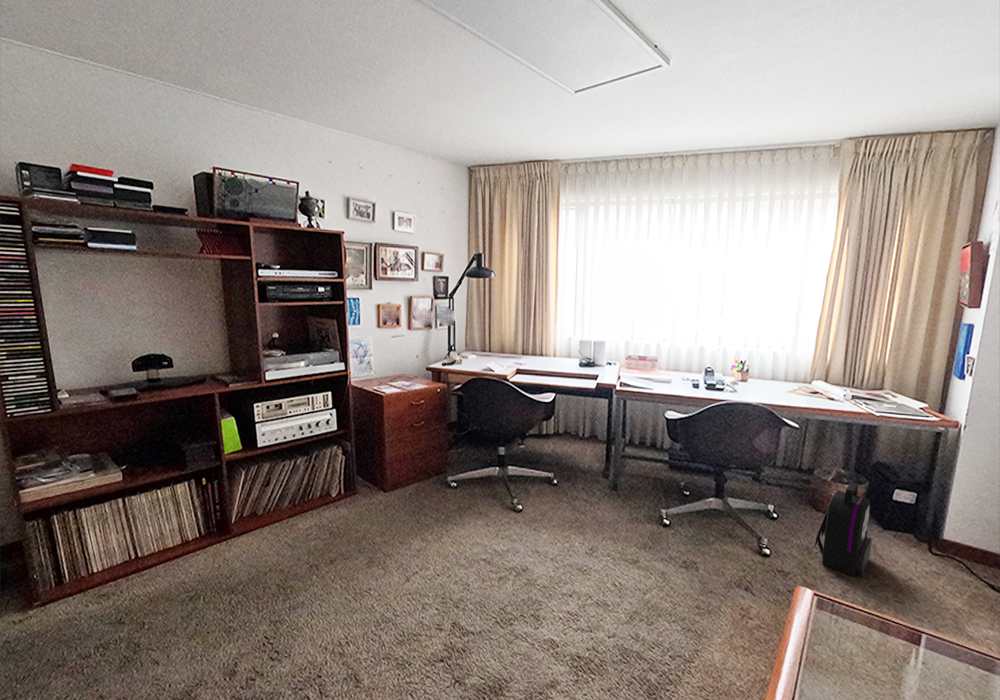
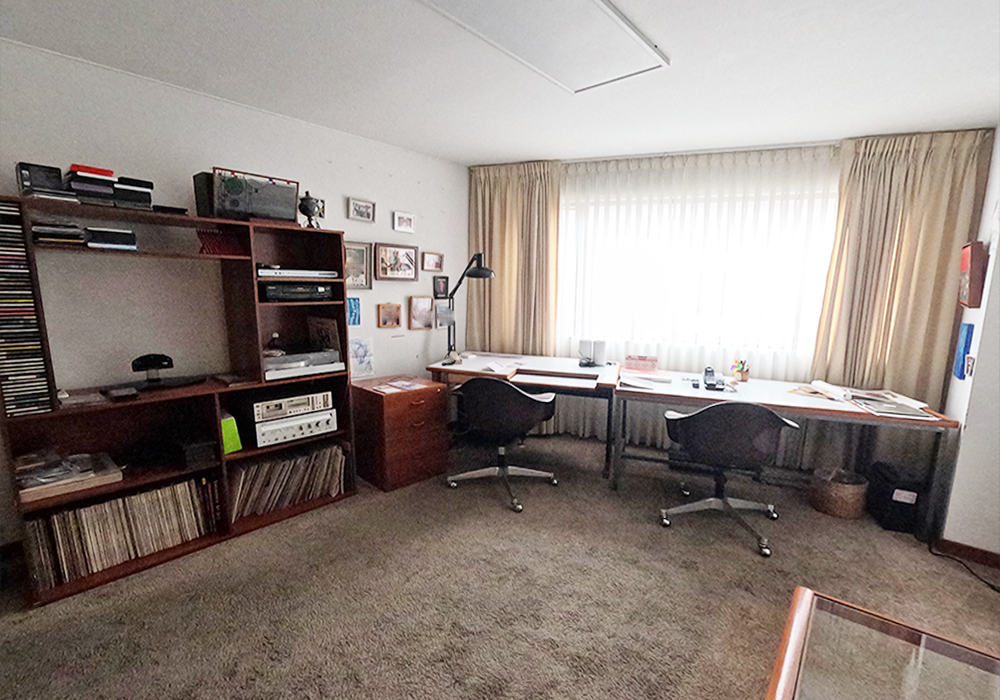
- backpack (845, 523)
